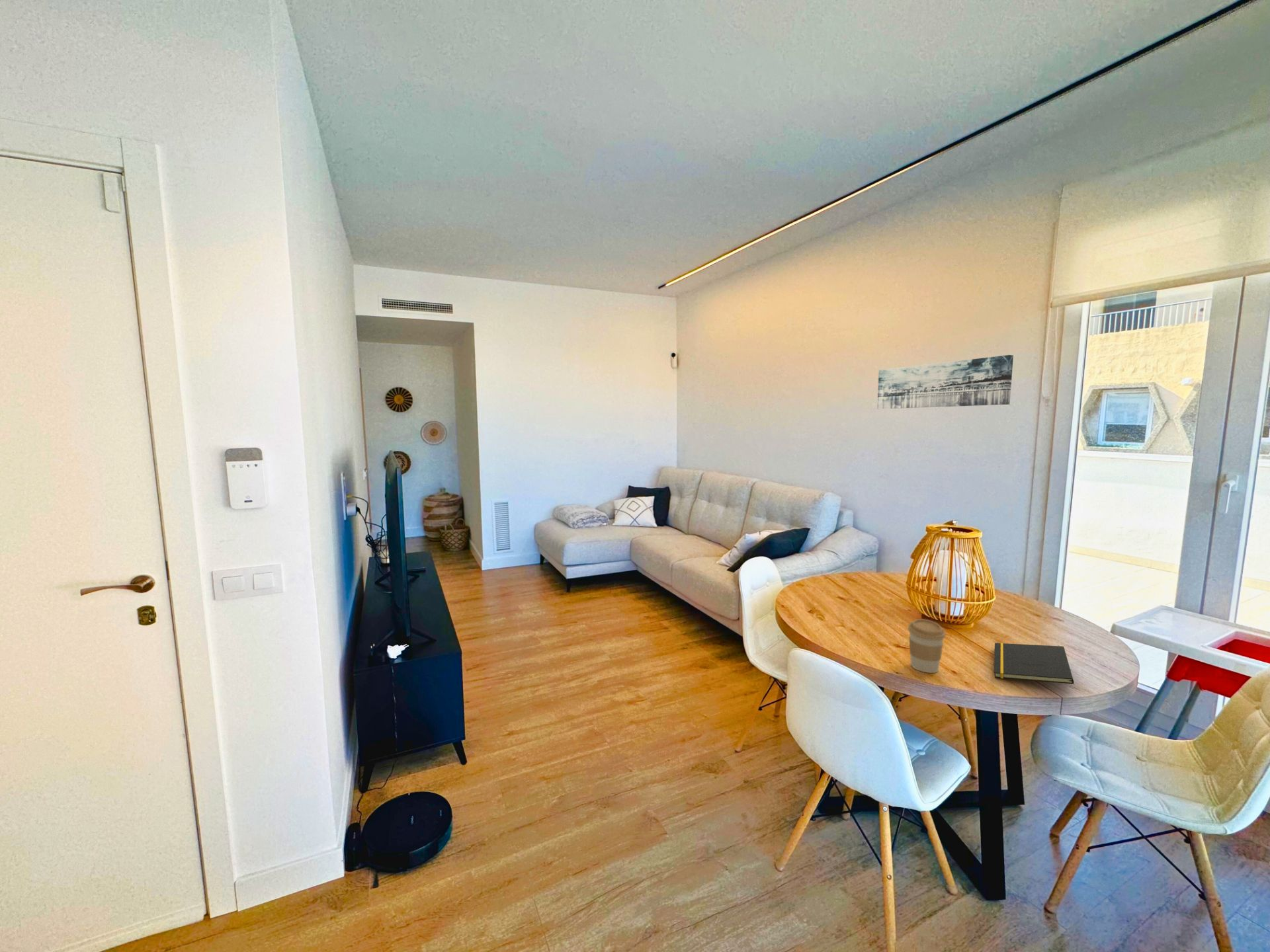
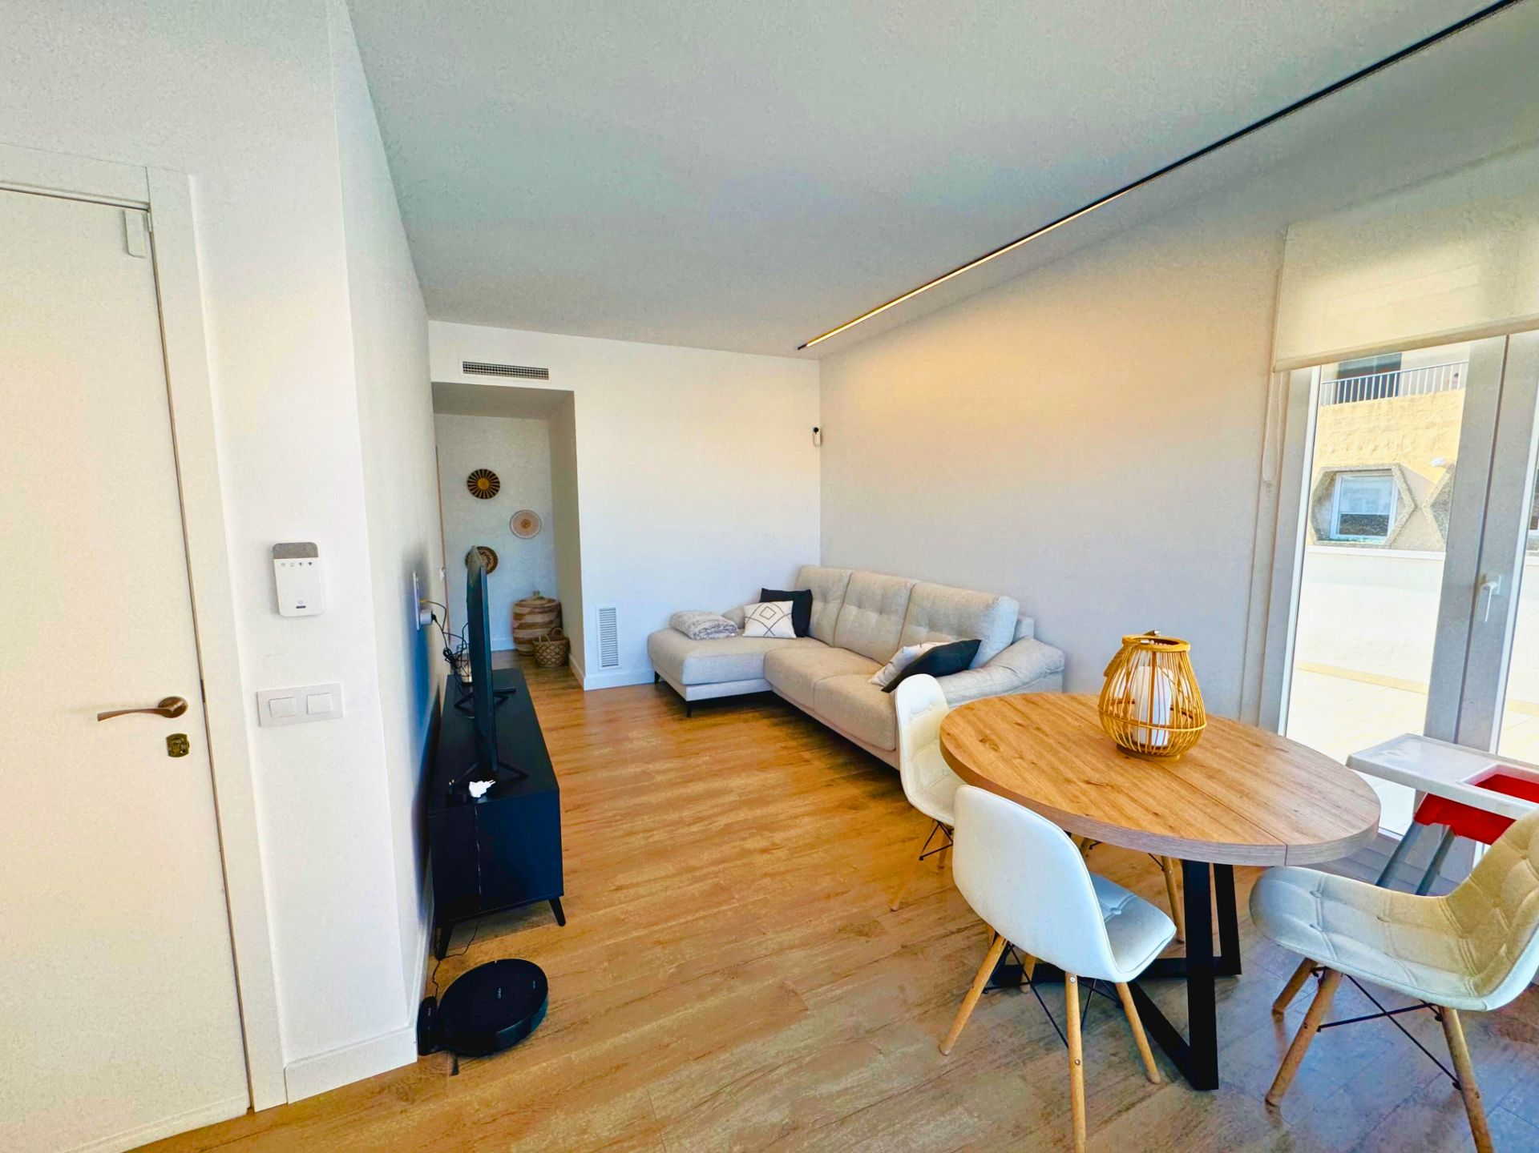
- wall art (937, 385)
- coffee cup (925, 645)
- notepad (1030, 661)
